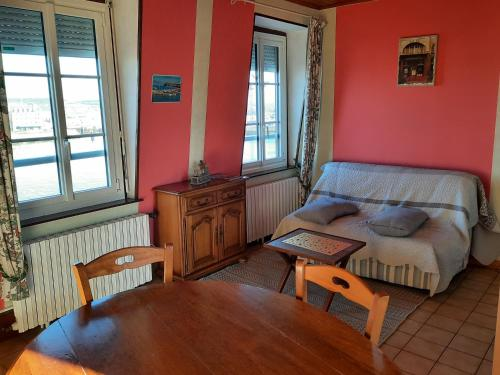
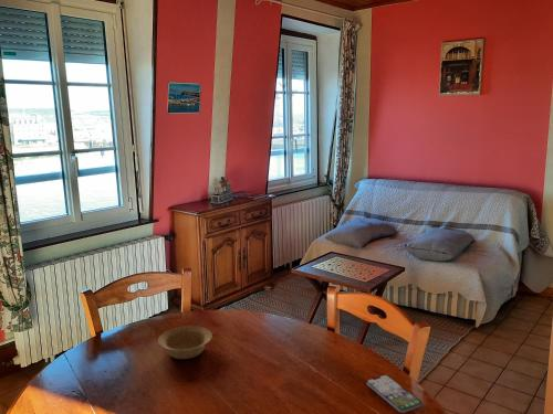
+ smartphone (393, 392)
+ bowl (186, 344)
